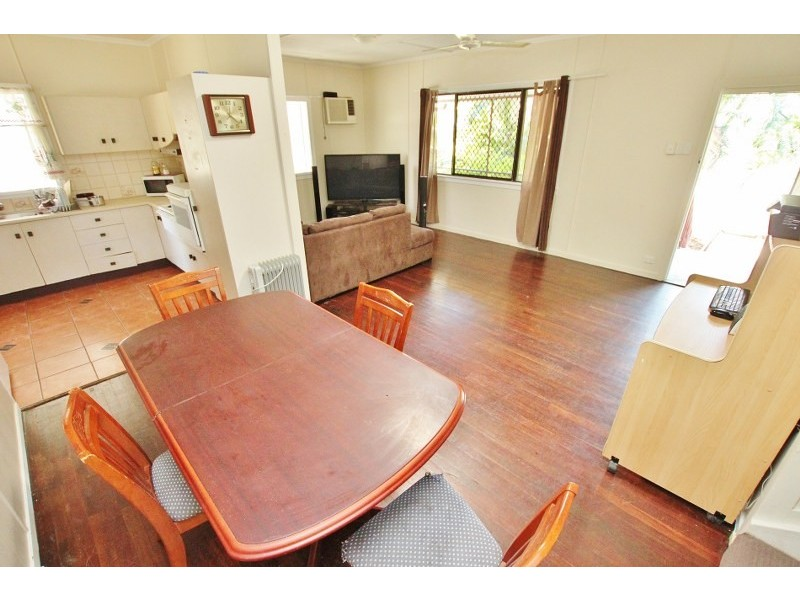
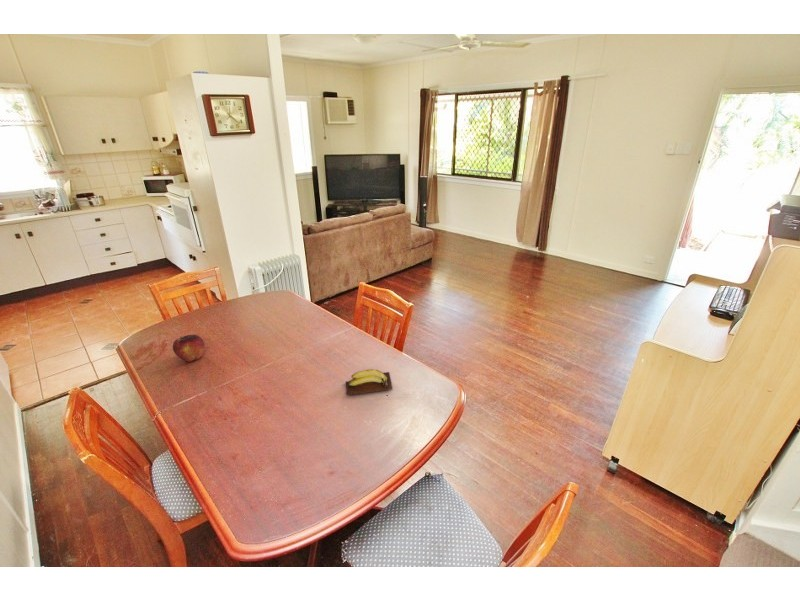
+ banana (368, 378)
+ fruit (189, 347)
